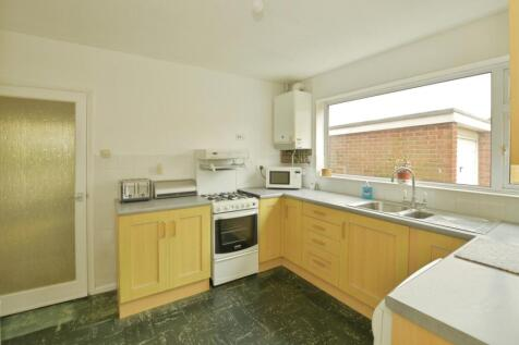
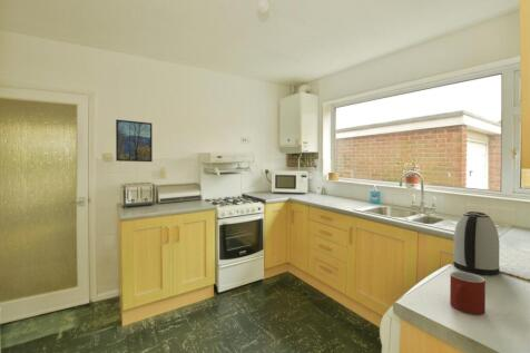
+ mug (465, 294)
+ kettle (473, 241)
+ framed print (134, 141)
